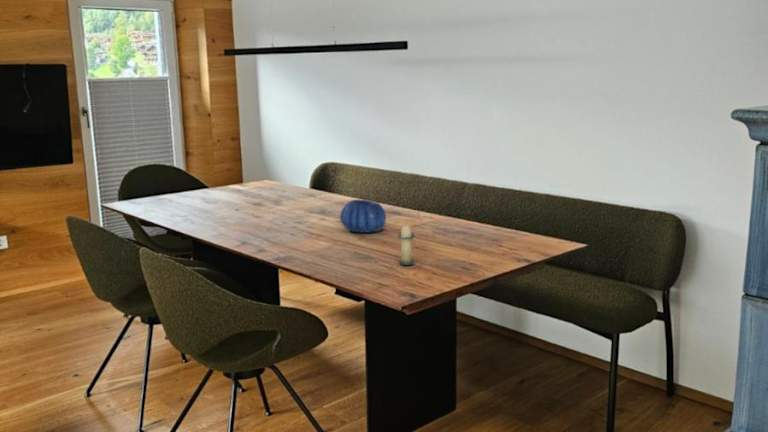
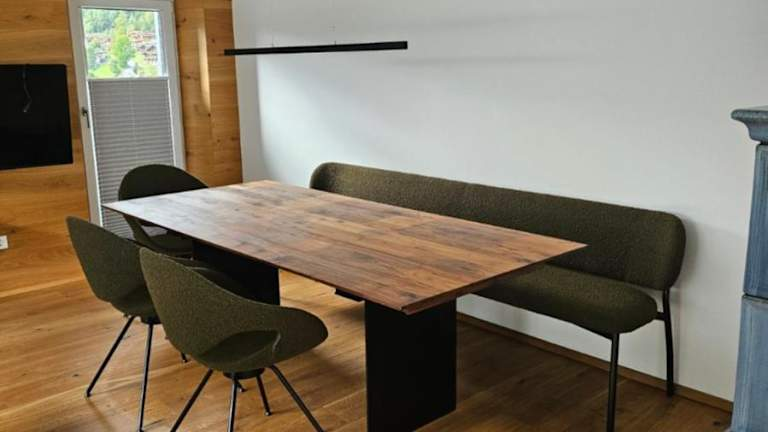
- decorative bowl (363, 215)
- candle (406, 243)
